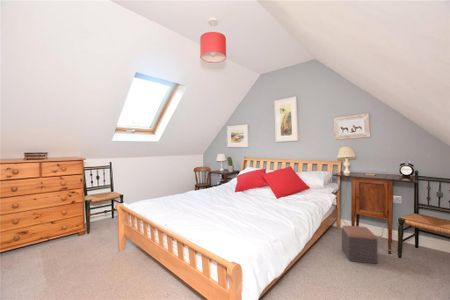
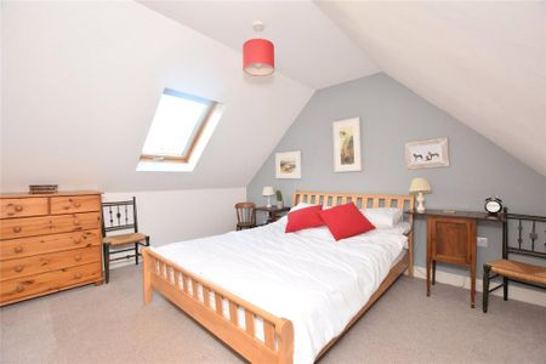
- footstool (358, 242)
